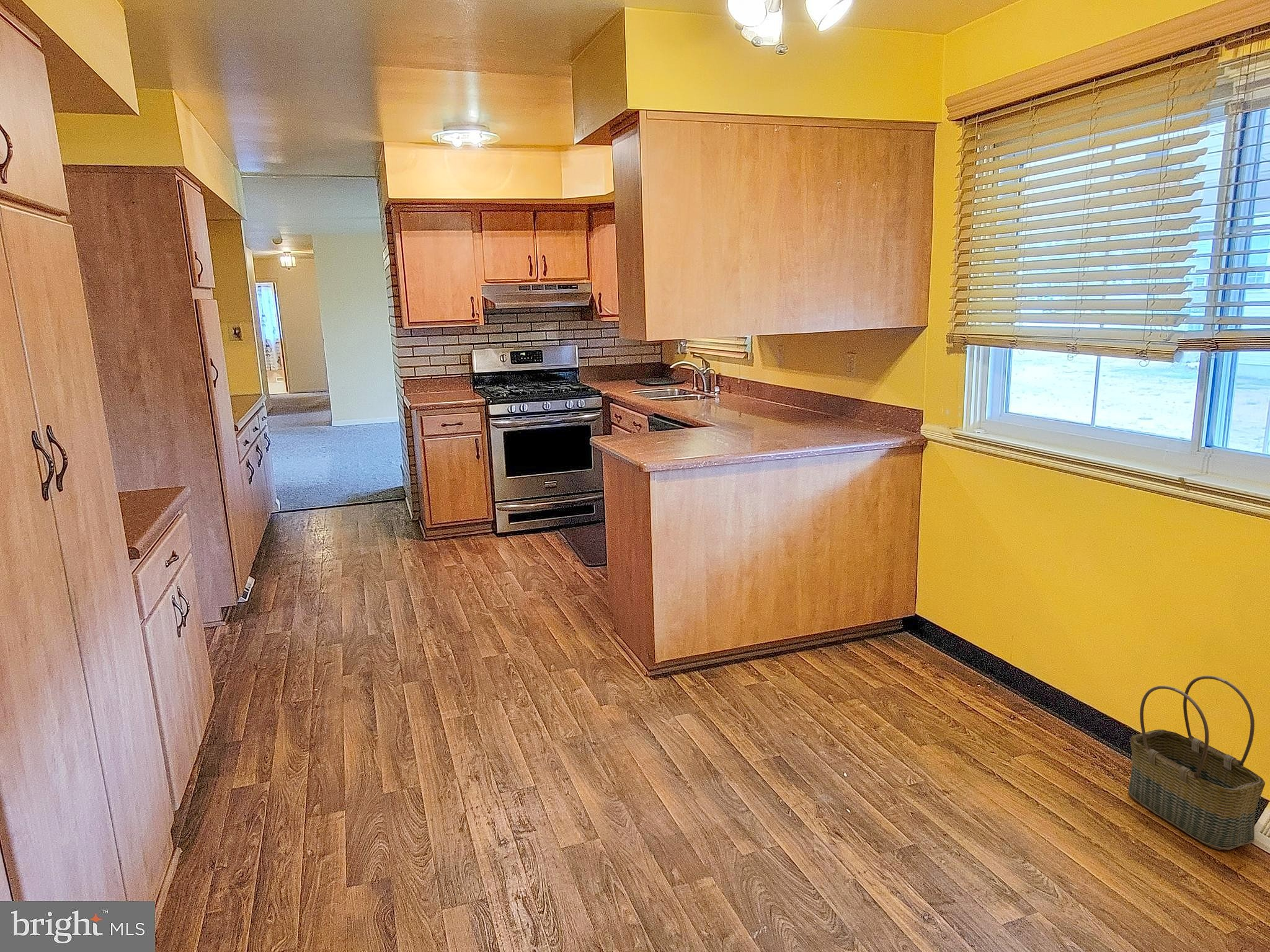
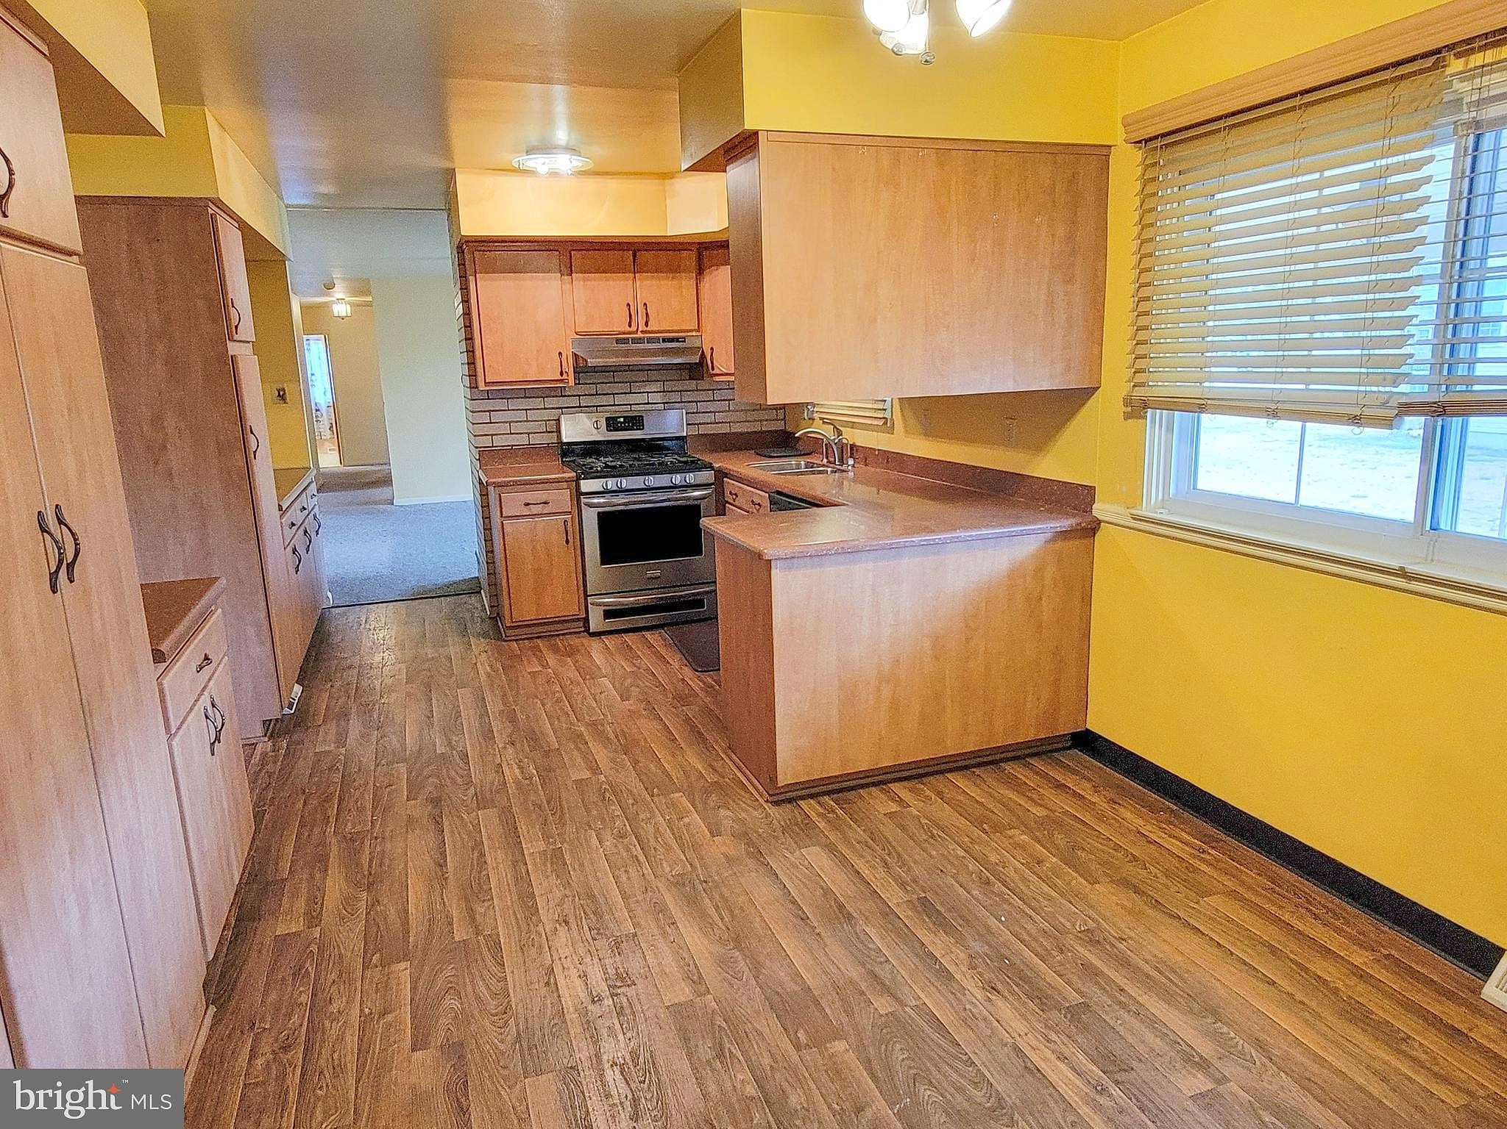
- basket (1195, 751)
